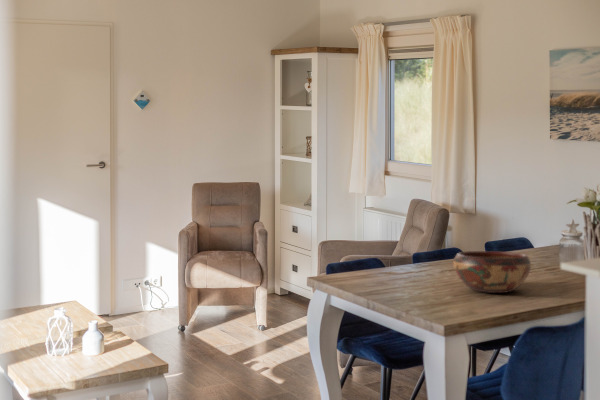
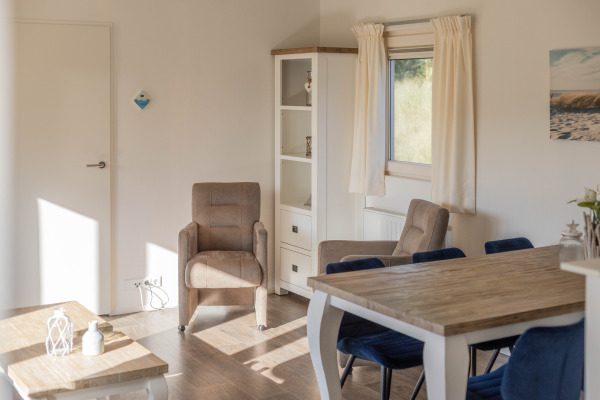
- decorative bowl (491, 271)
